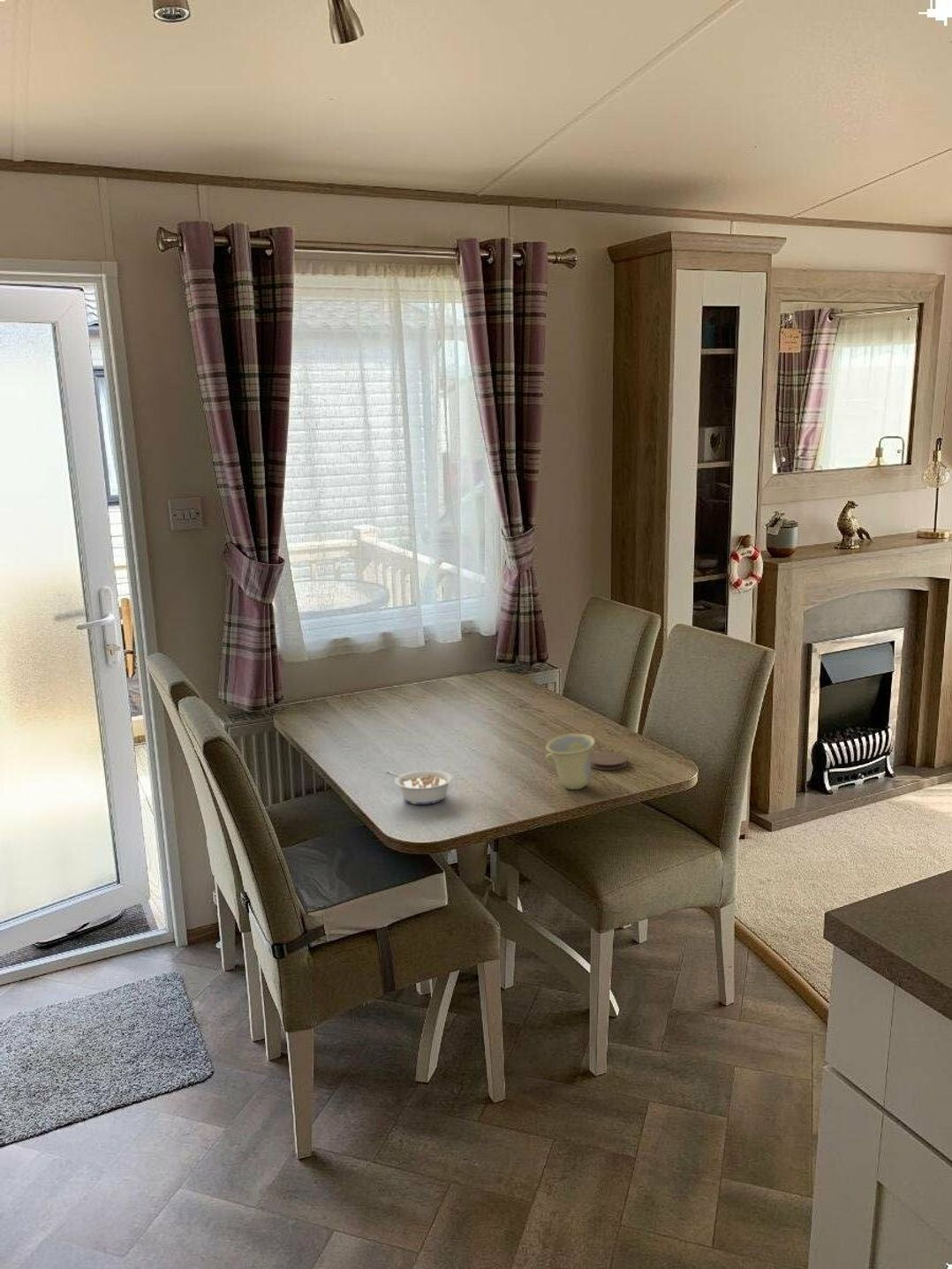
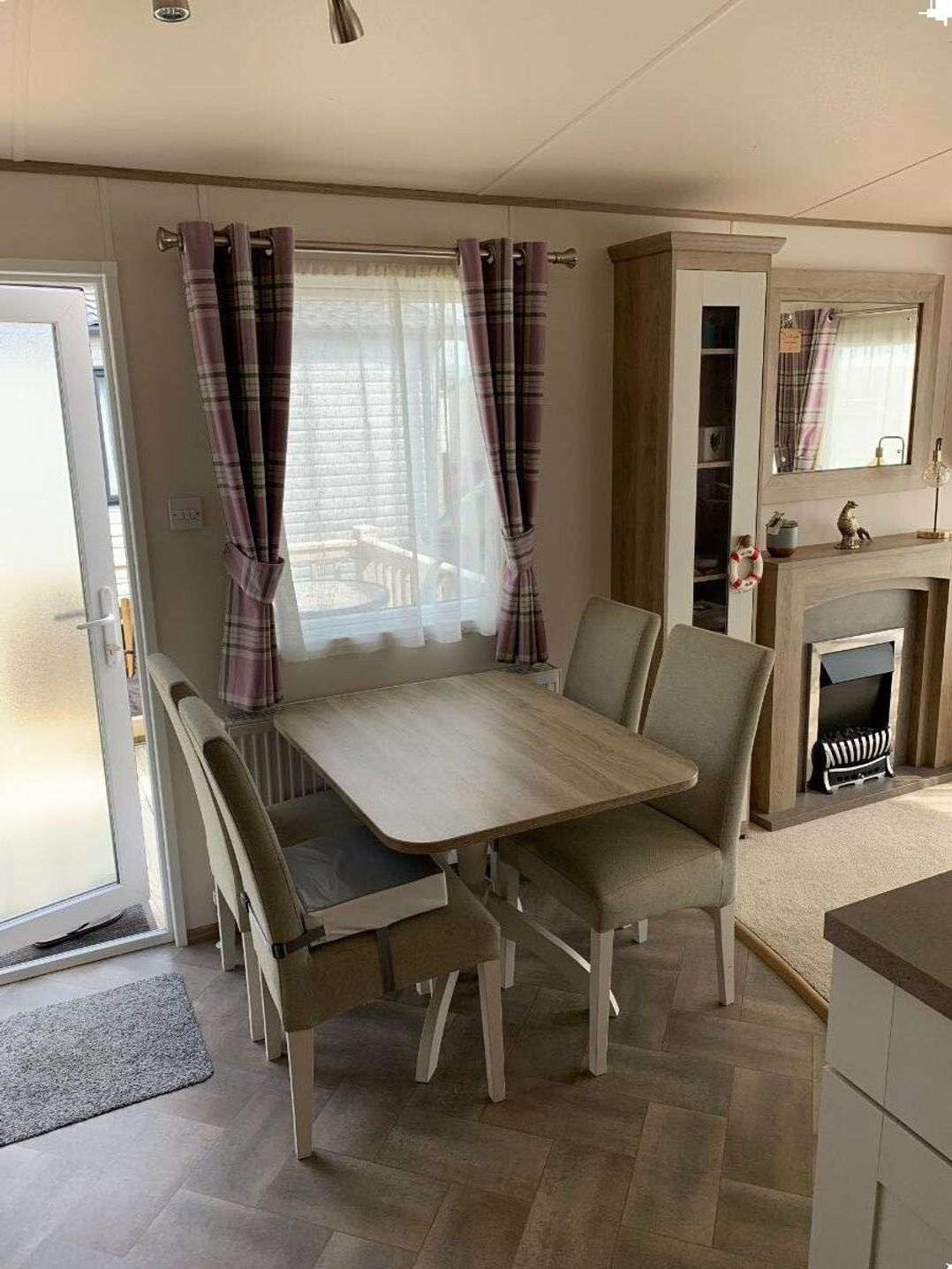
- coaster (607, 760)
- cup (570, 763)
- legume (421, 787)
